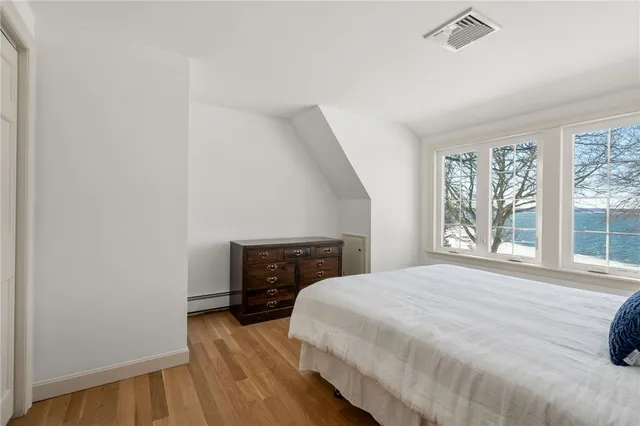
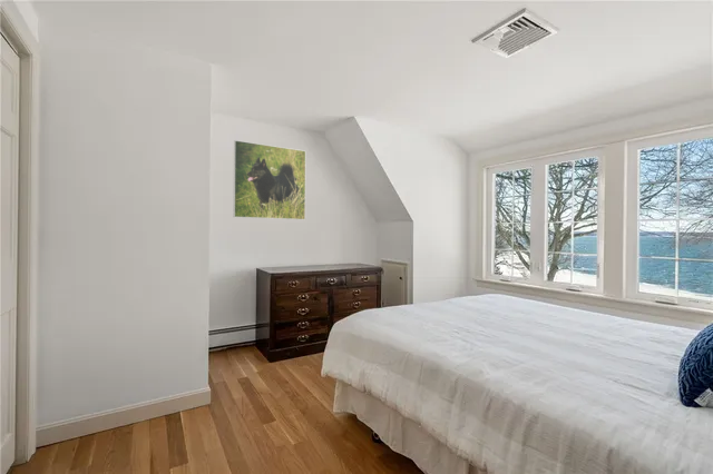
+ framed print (271, 181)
